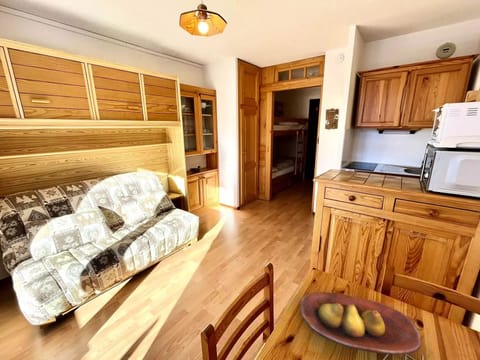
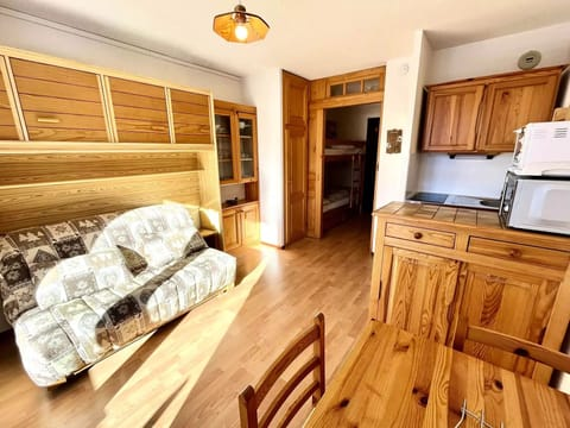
- fruit bowl (355, 319)
